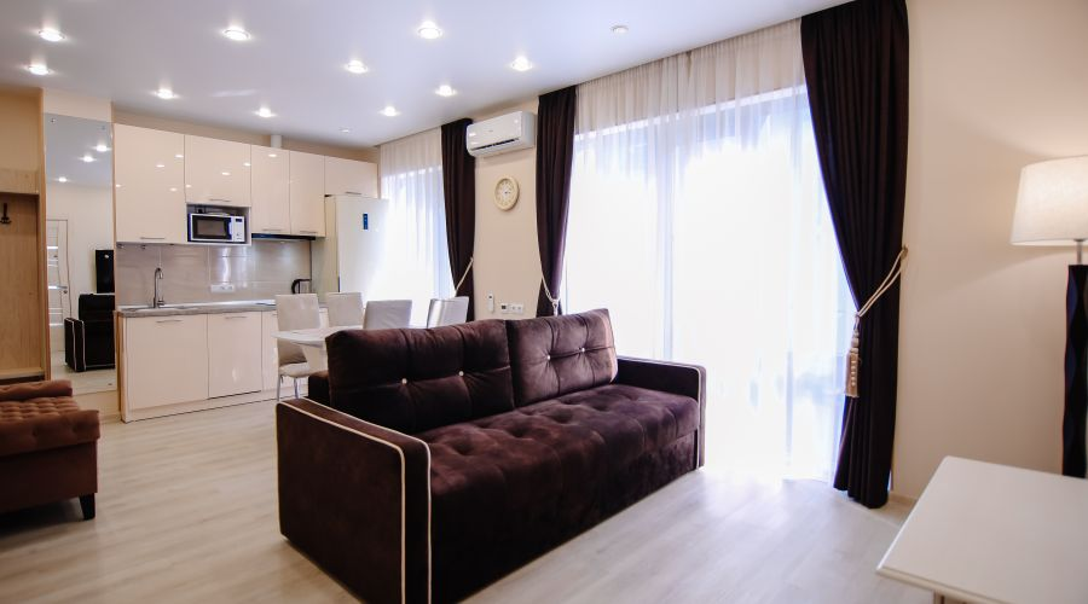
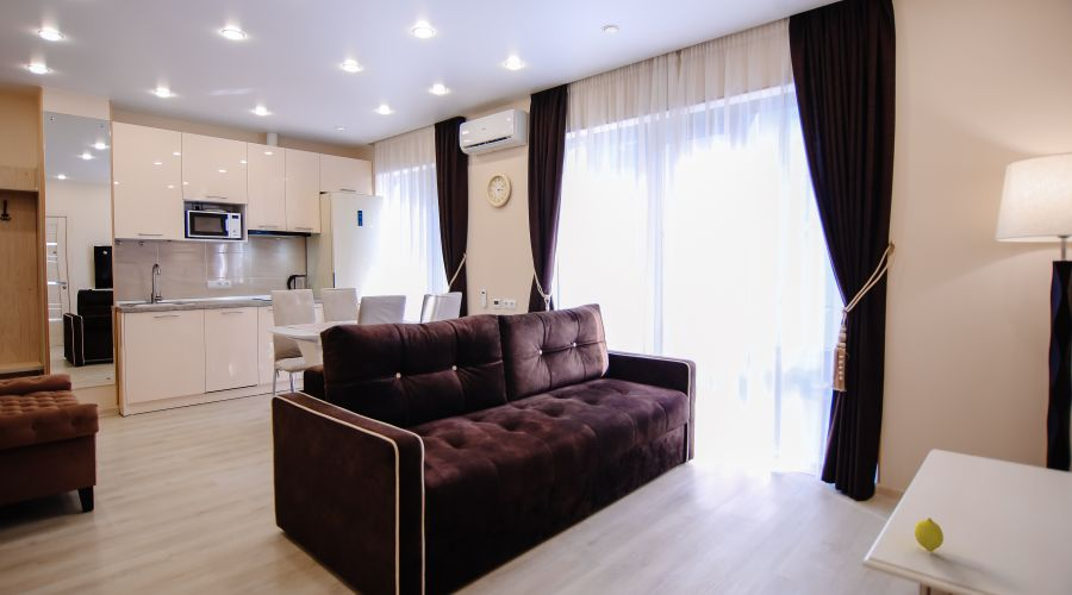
+ fruit (928, 533)
